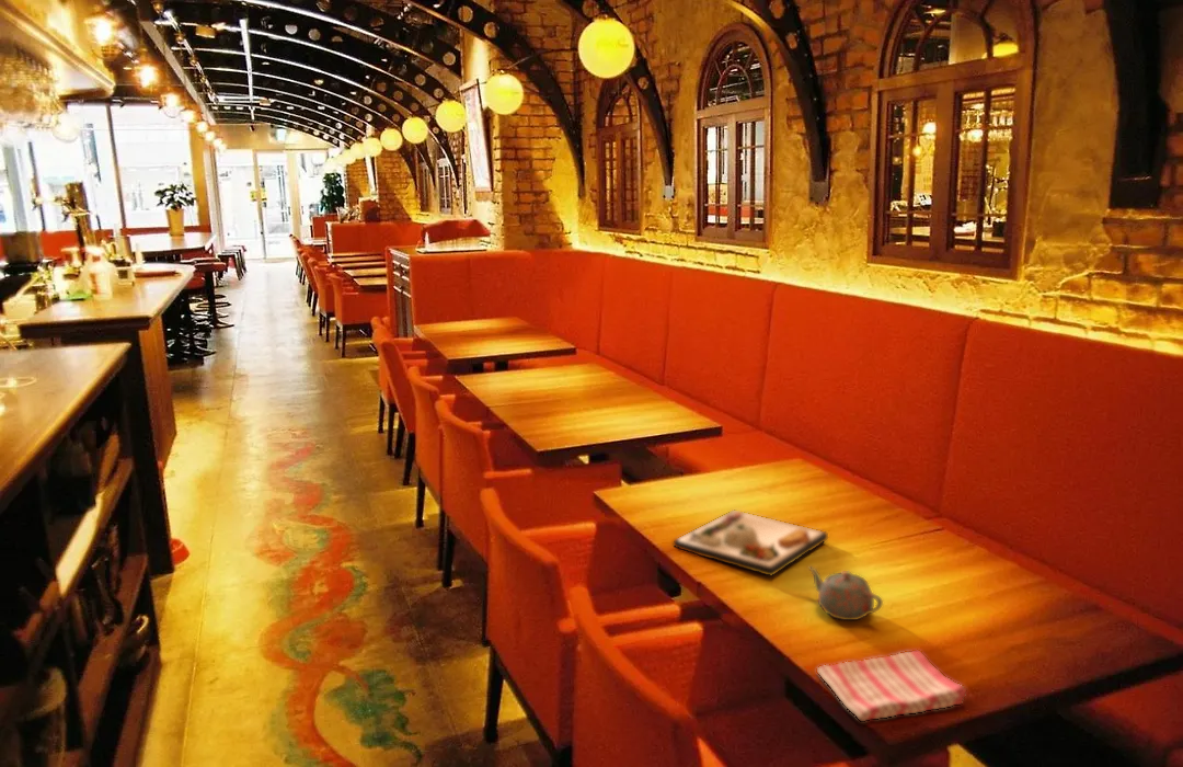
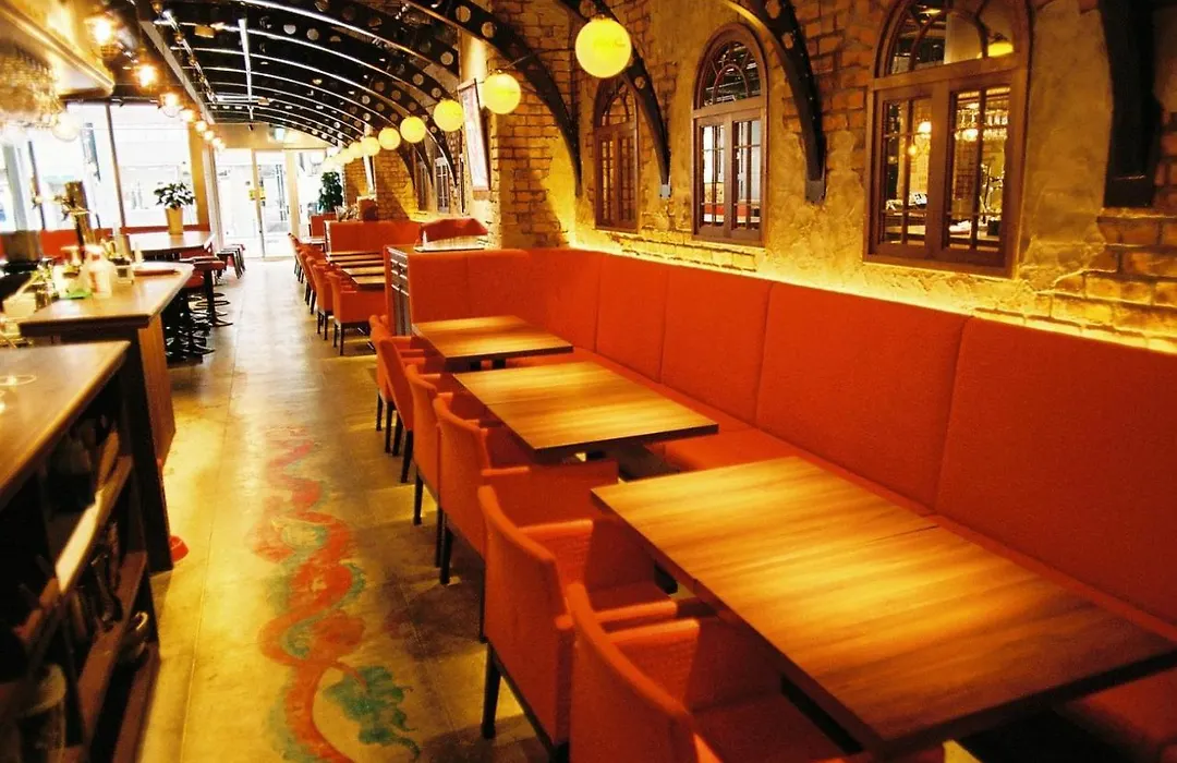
- teapot (843, 591)
- dish towel (888, 682)
- dinner plate (750, 531)
